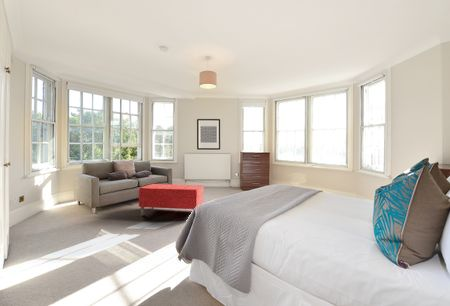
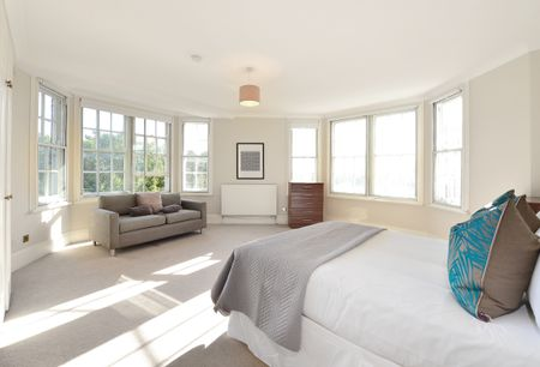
- bench (172, 199)
